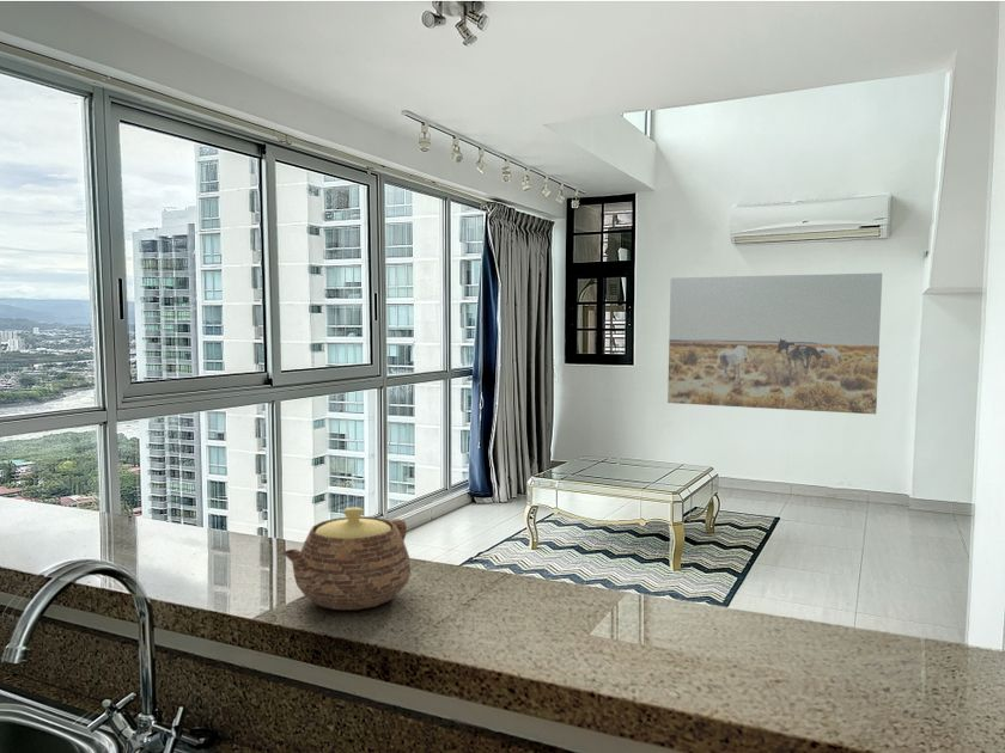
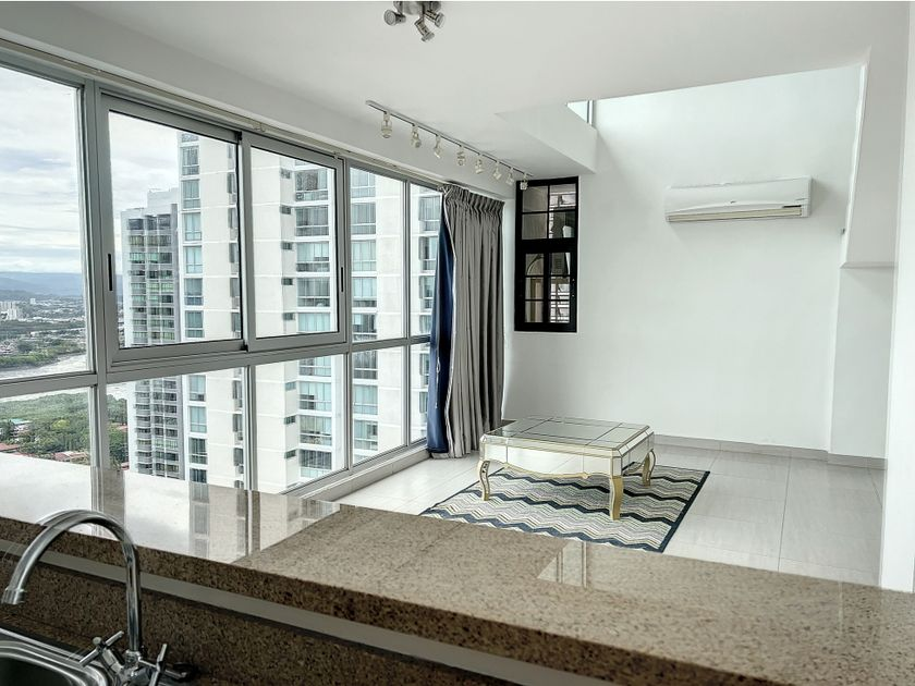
- wall art (768, 342)
- teapot (349, 553)
